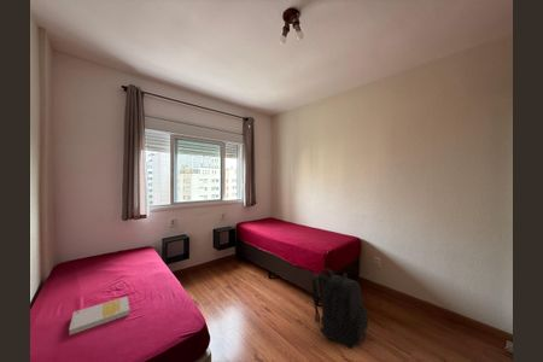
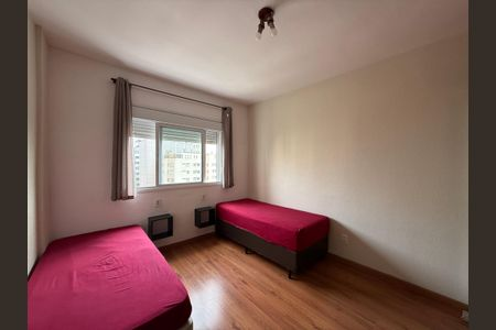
- backpack (338, 302)
- book (101, 313)
